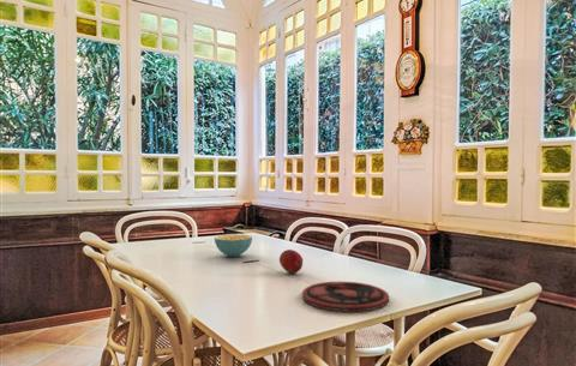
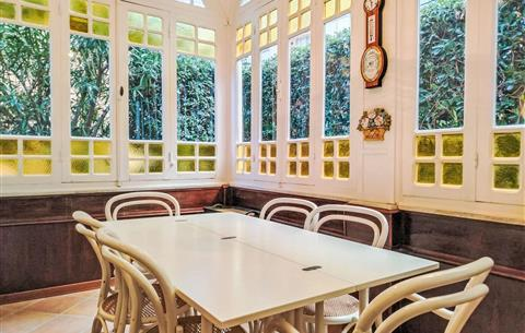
- plate (344, 294)
- fruit (290, 260)
- cereal bowl (233, 246)
